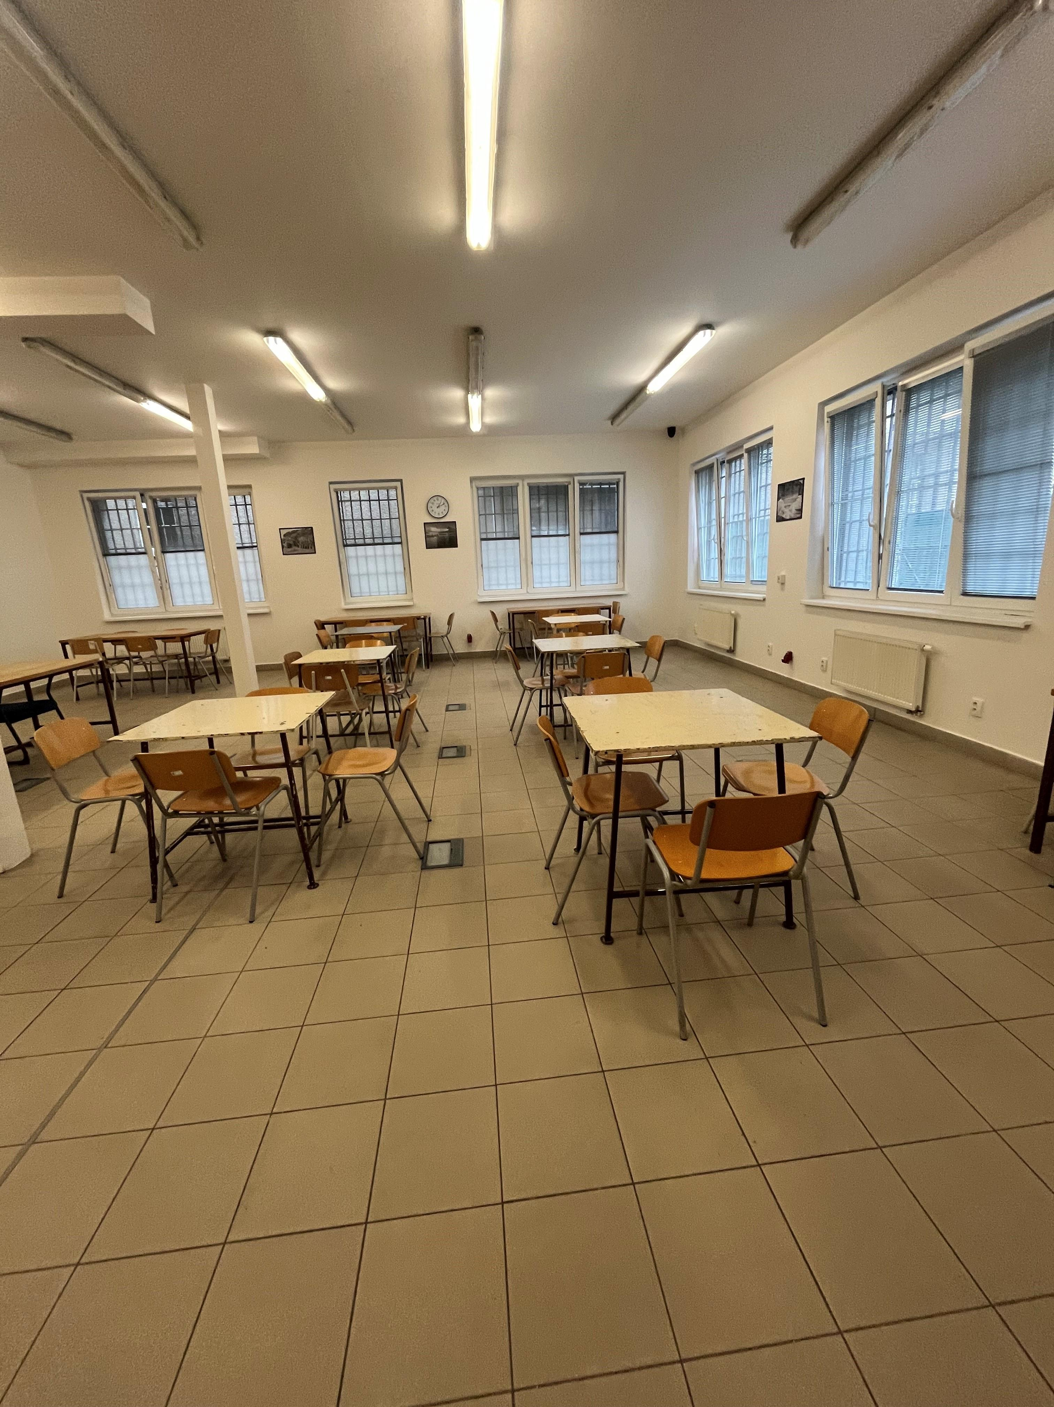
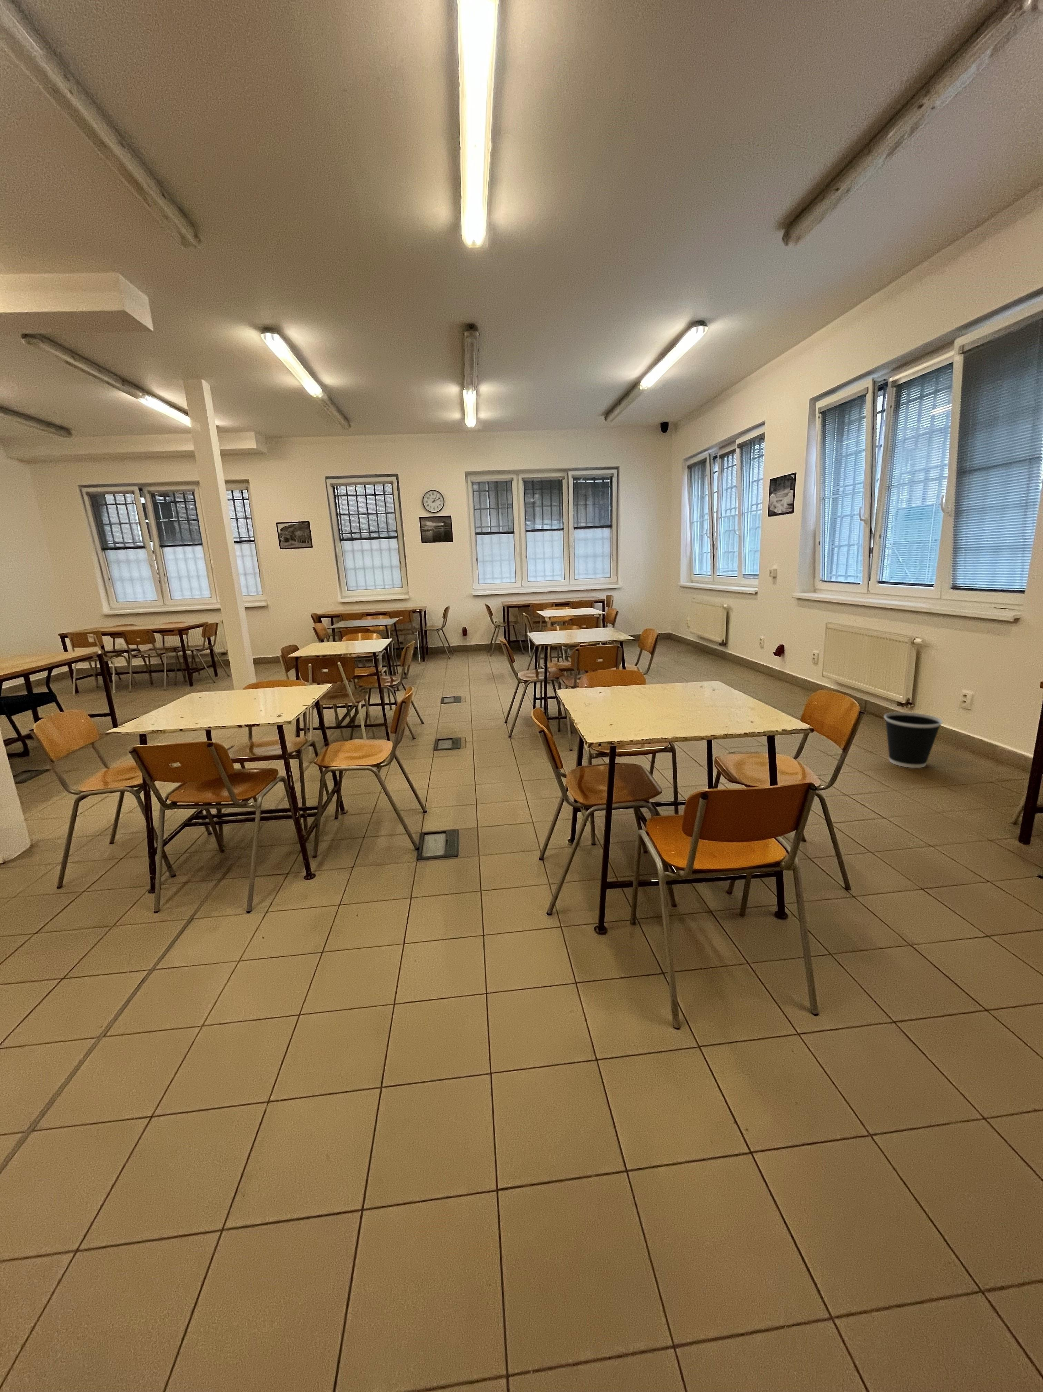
+ wastebasket (909, 741)
